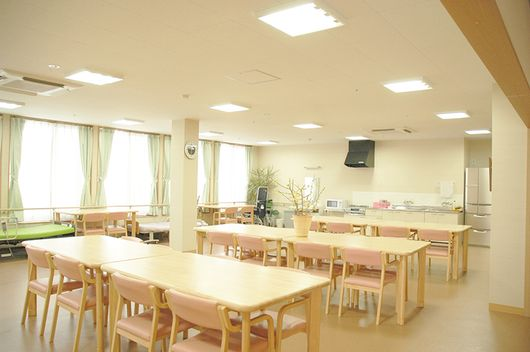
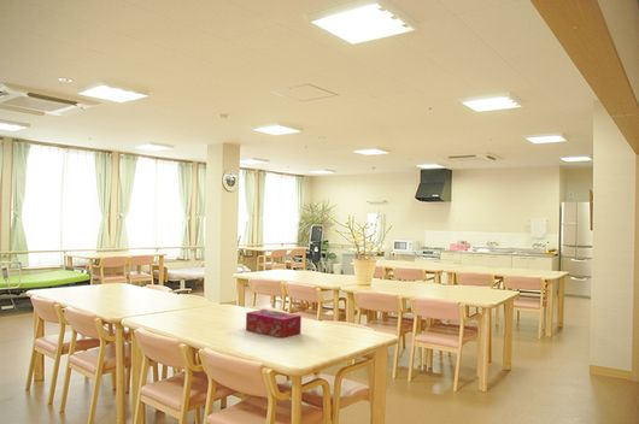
+ tissue box (272, 322)
